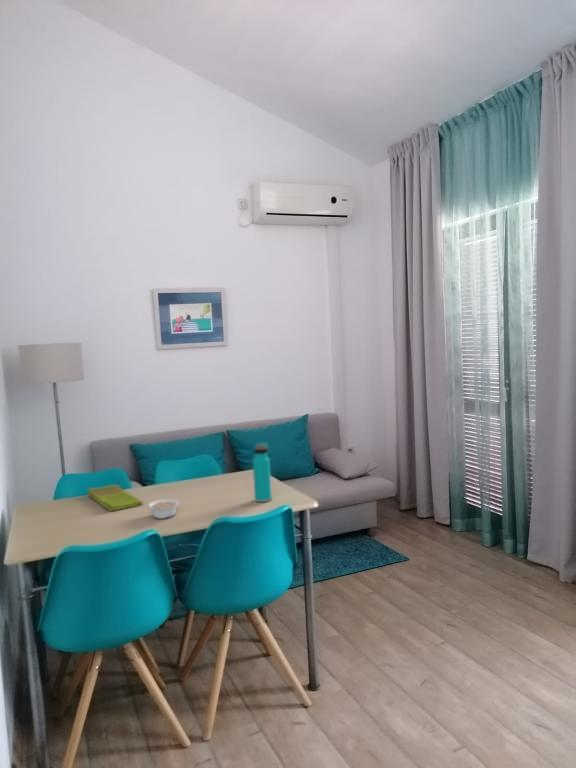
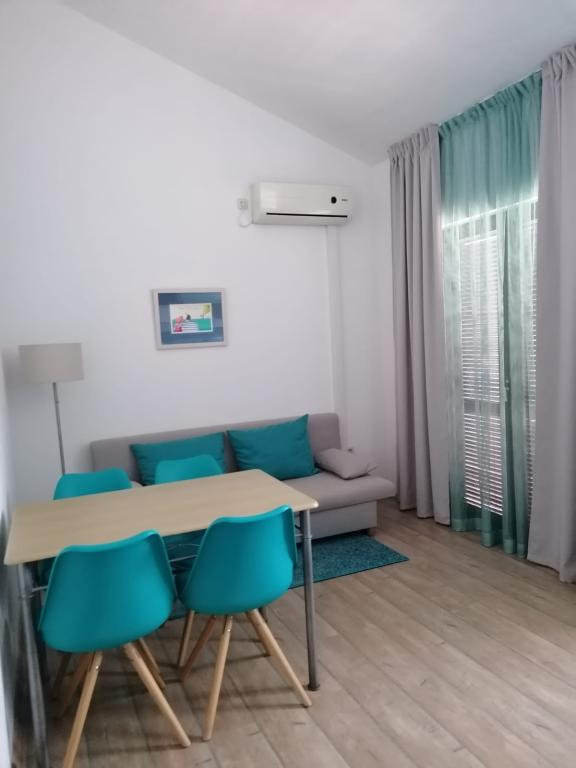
- legume (164, 508)
- water bottle (261, 471)
- dish towel (114, 496)
